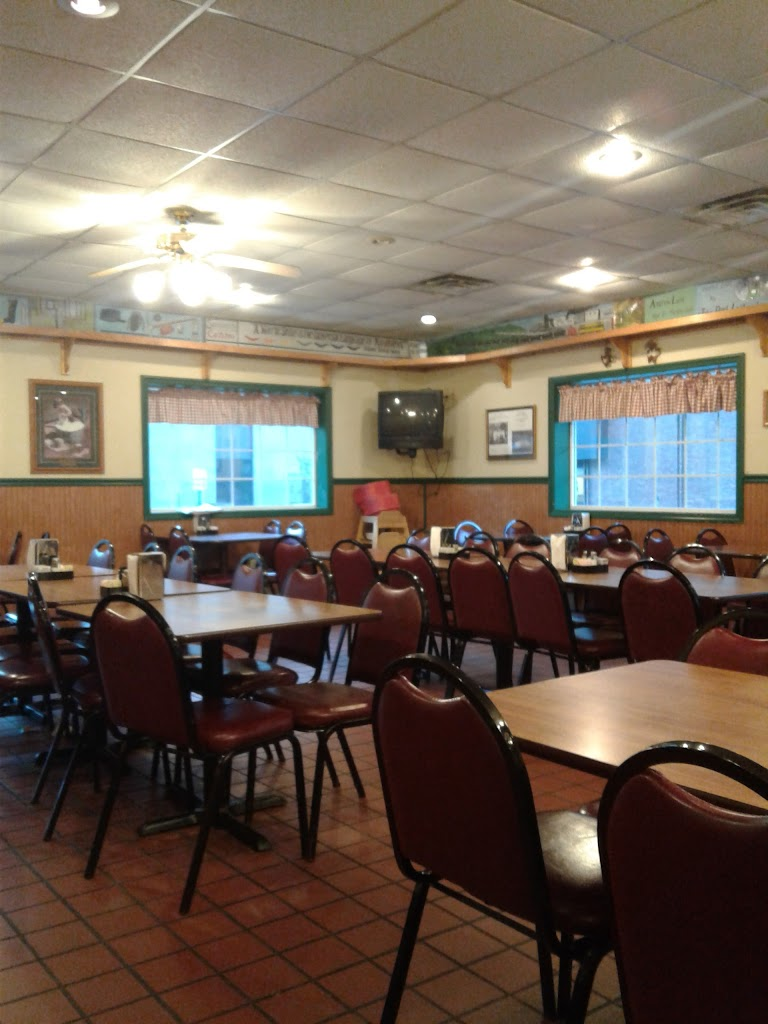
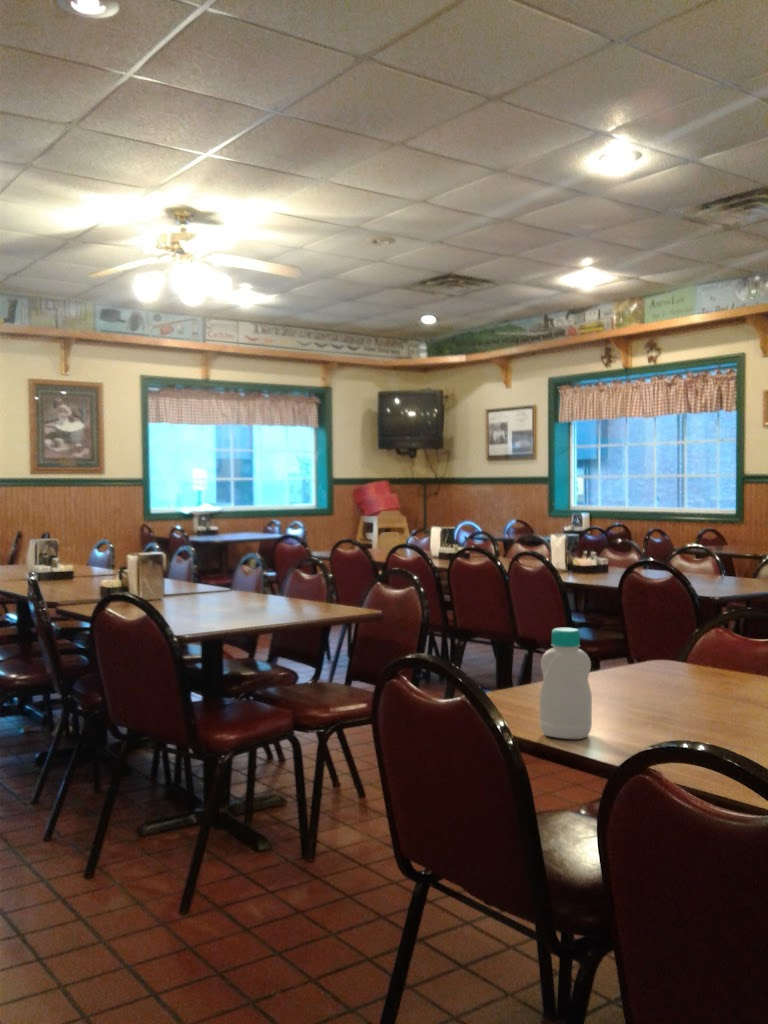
+ bottle (565, 681)
